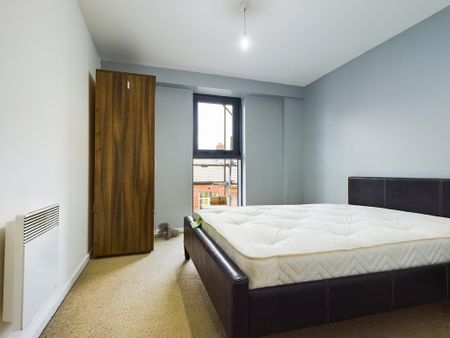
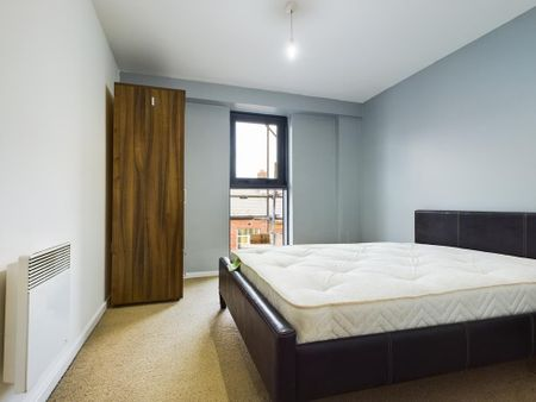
- boots (168, 229)
